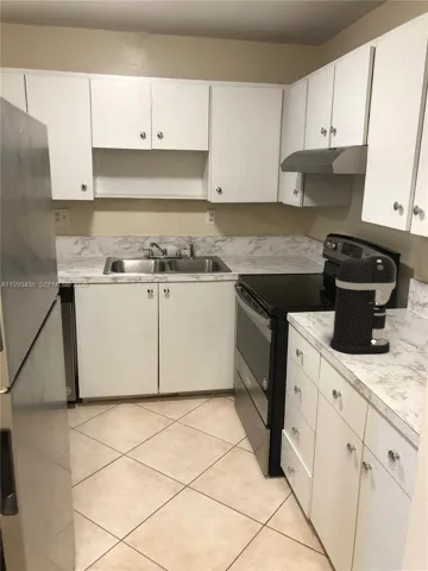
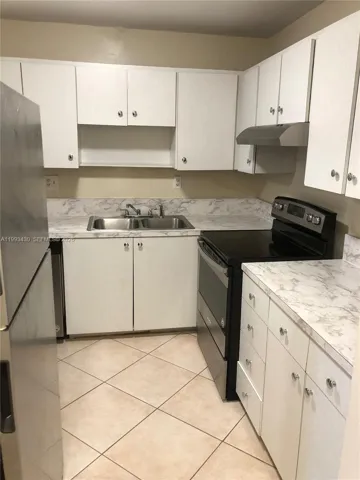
- coffee maker (363, 301)
